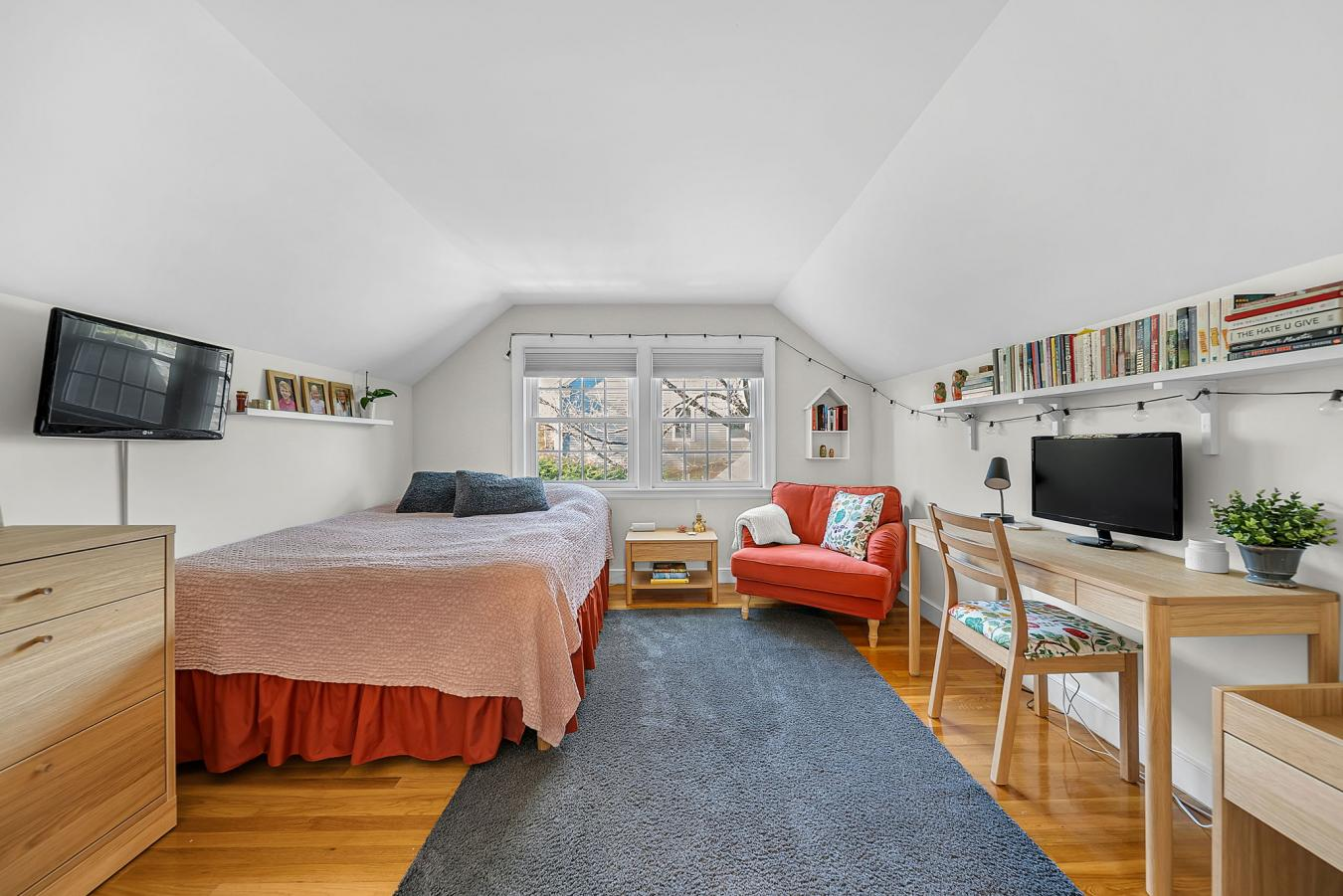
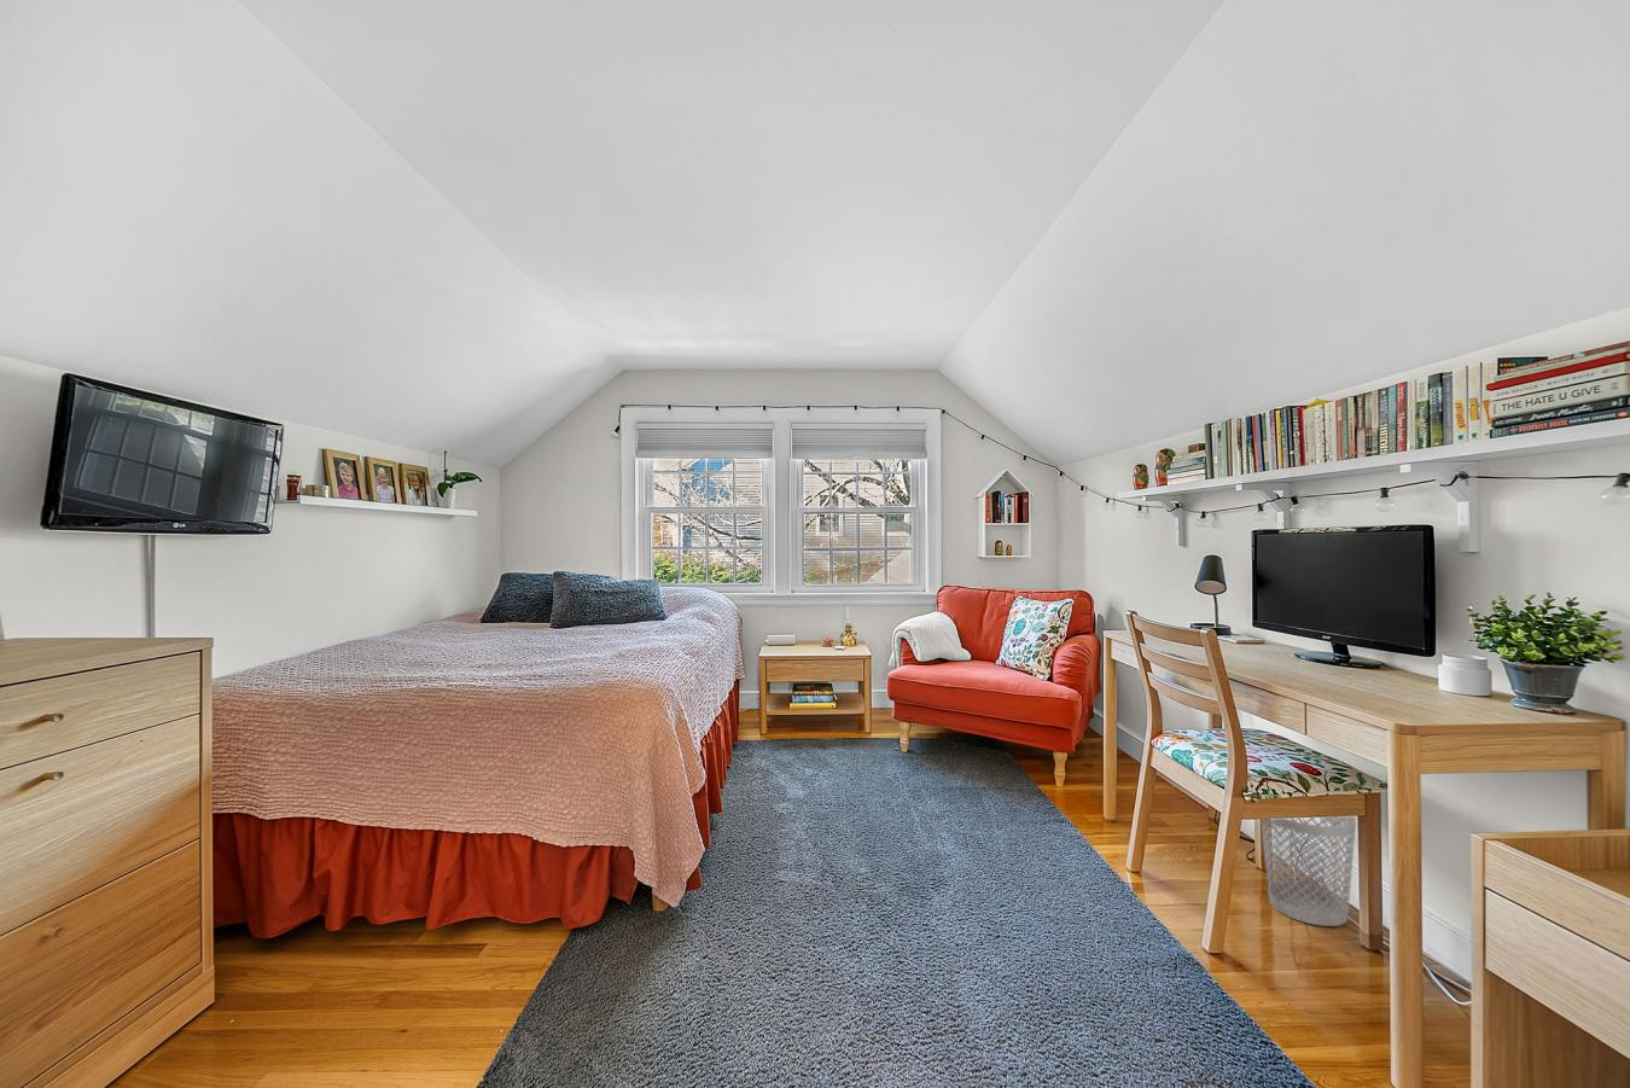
+ wastebasket (1306, 860)
